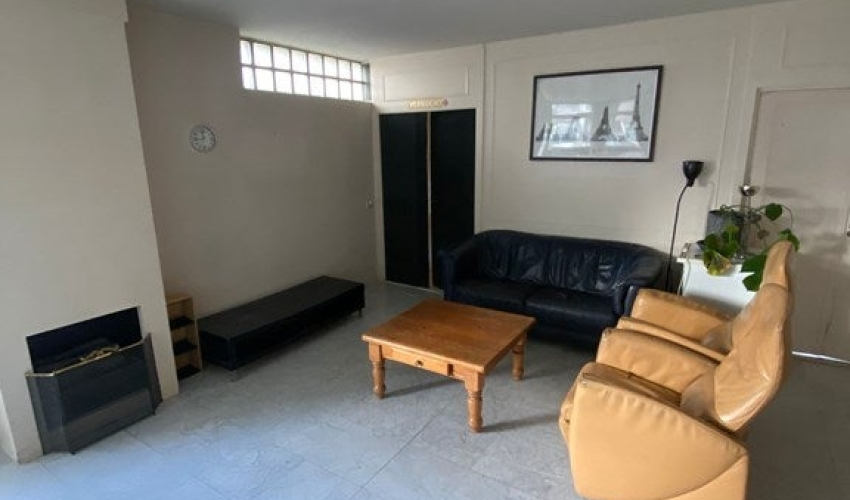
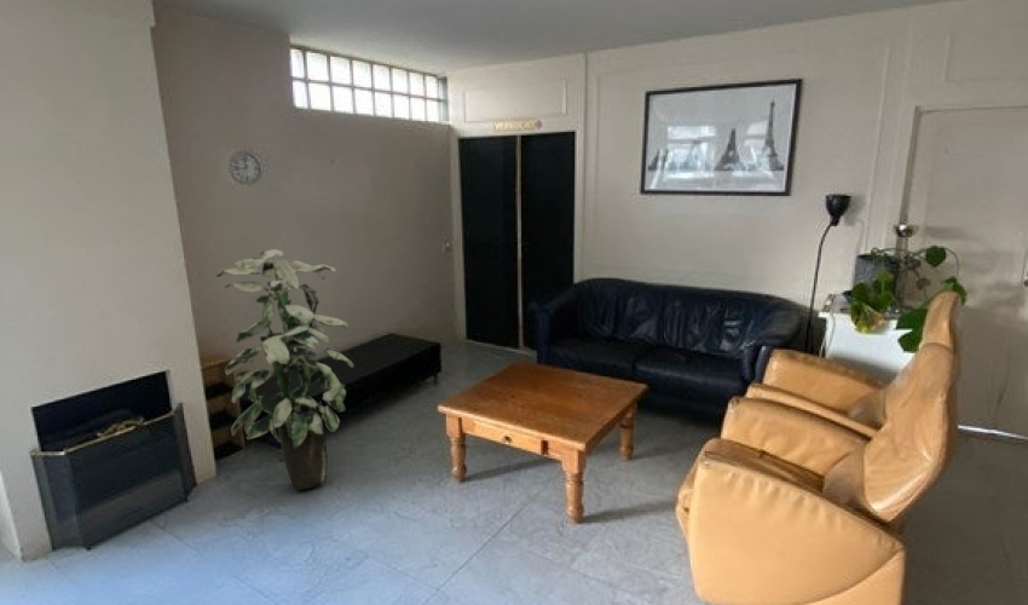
+ indoor plant (288, 369)
